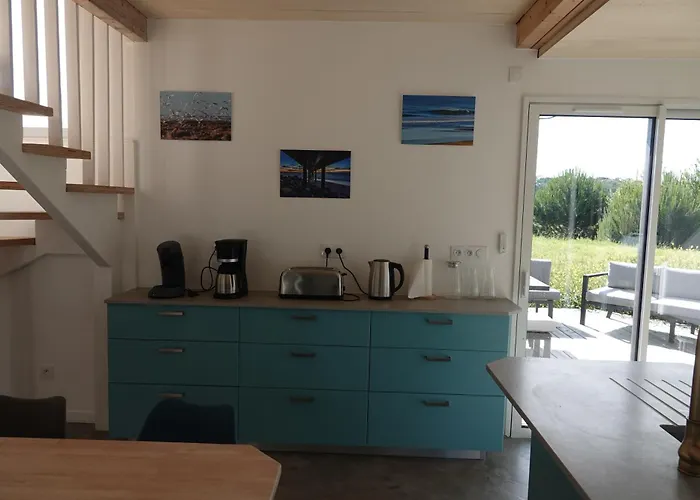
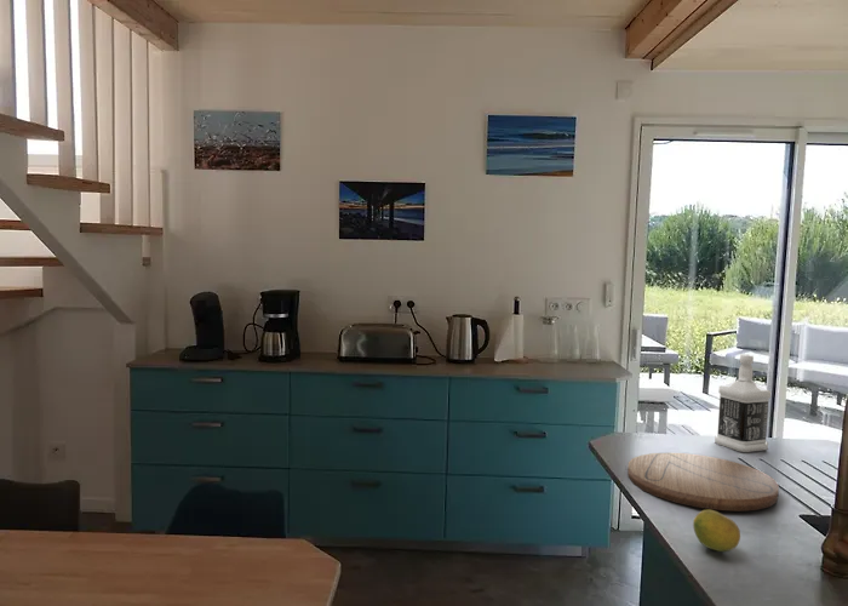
+ cutting board (699, 479)
+ bottle (744, 400)
+ fruit (716, 530)
